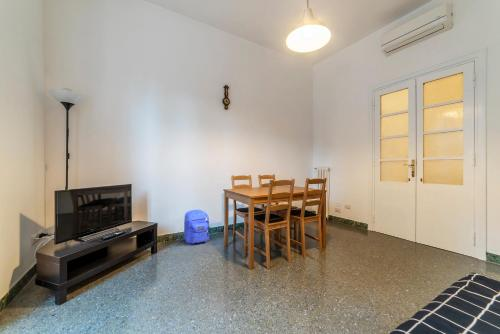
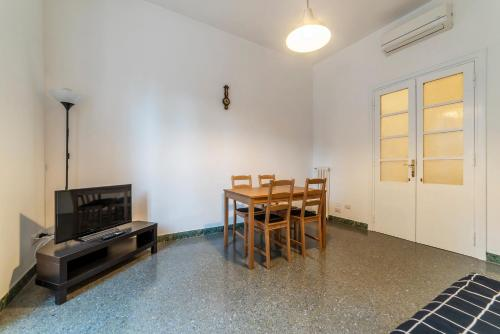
- backpack (198, 225)
